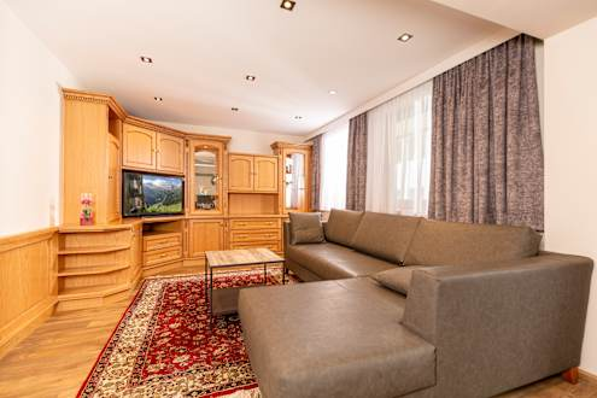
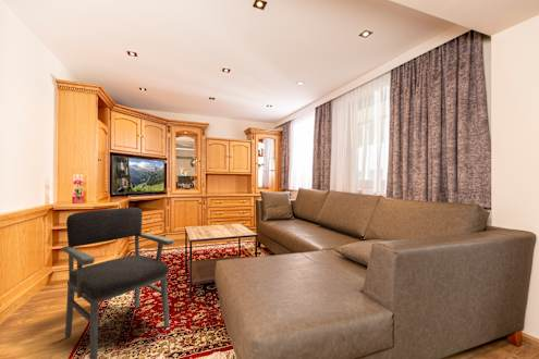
+ armchair (120, 271)
